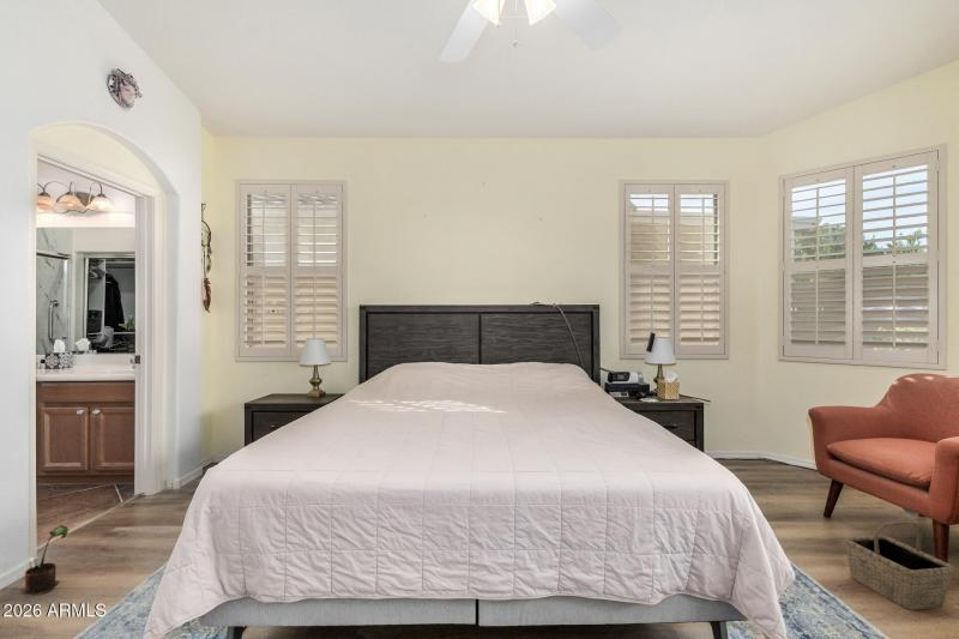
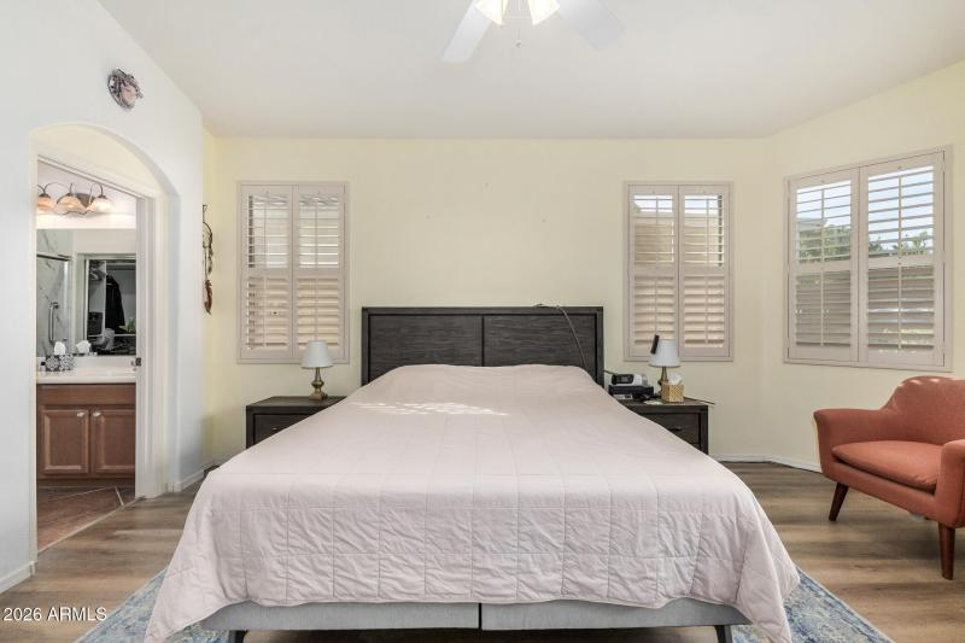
- basket (895, 555)
- potted plant (44, 553)
